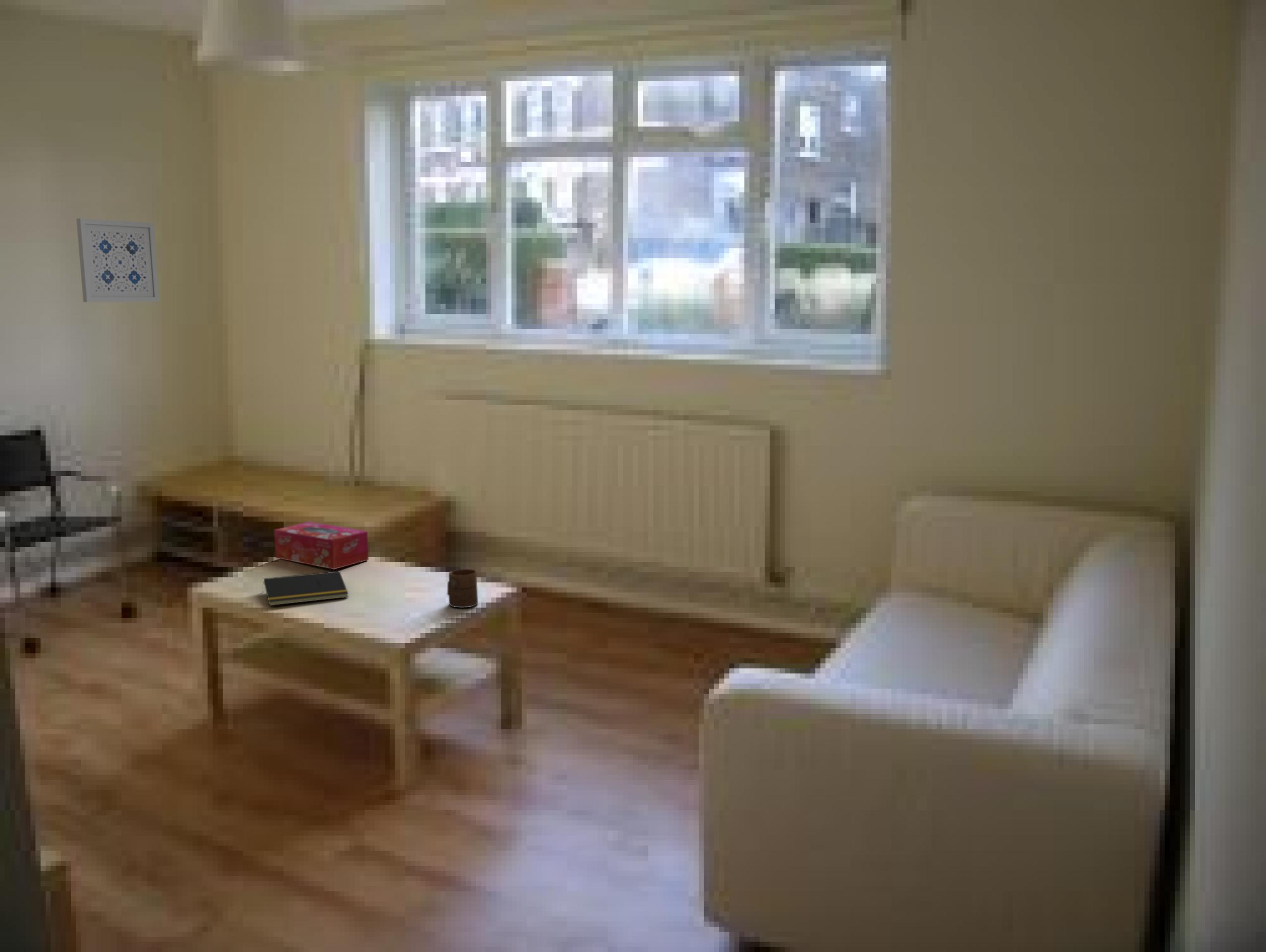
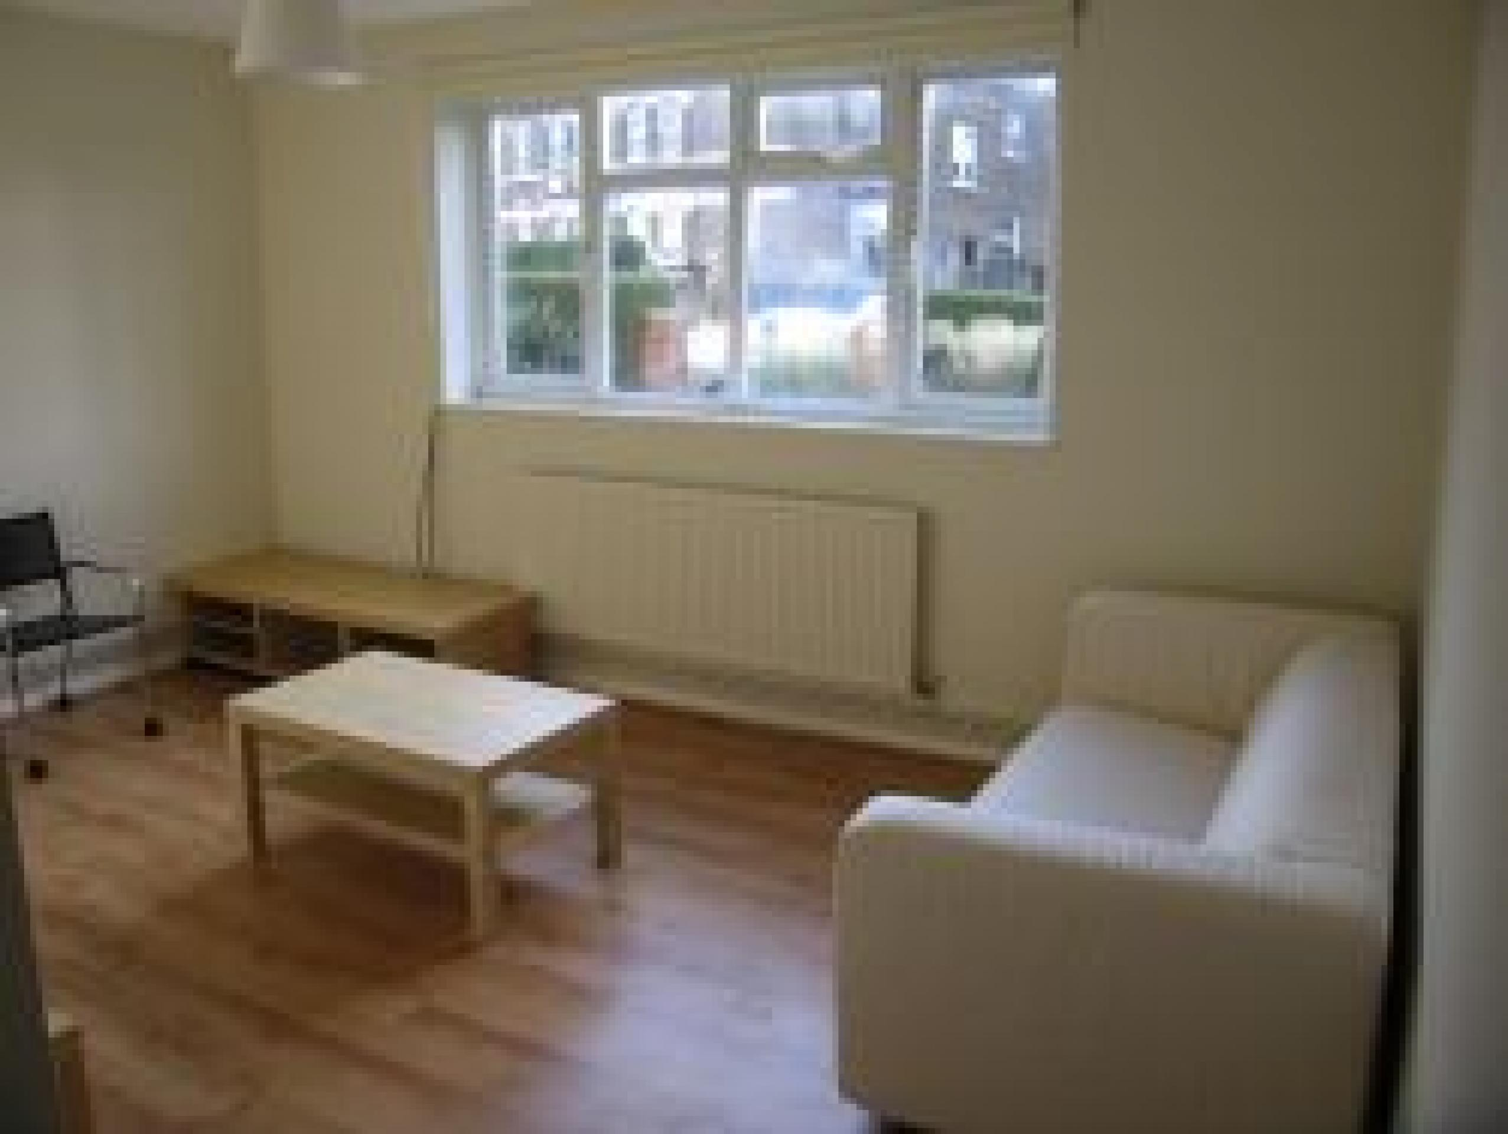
- notepad (305, 588)
- tissue box (321, 544)
- cup (462, 588)
- wall art (119, 261)
